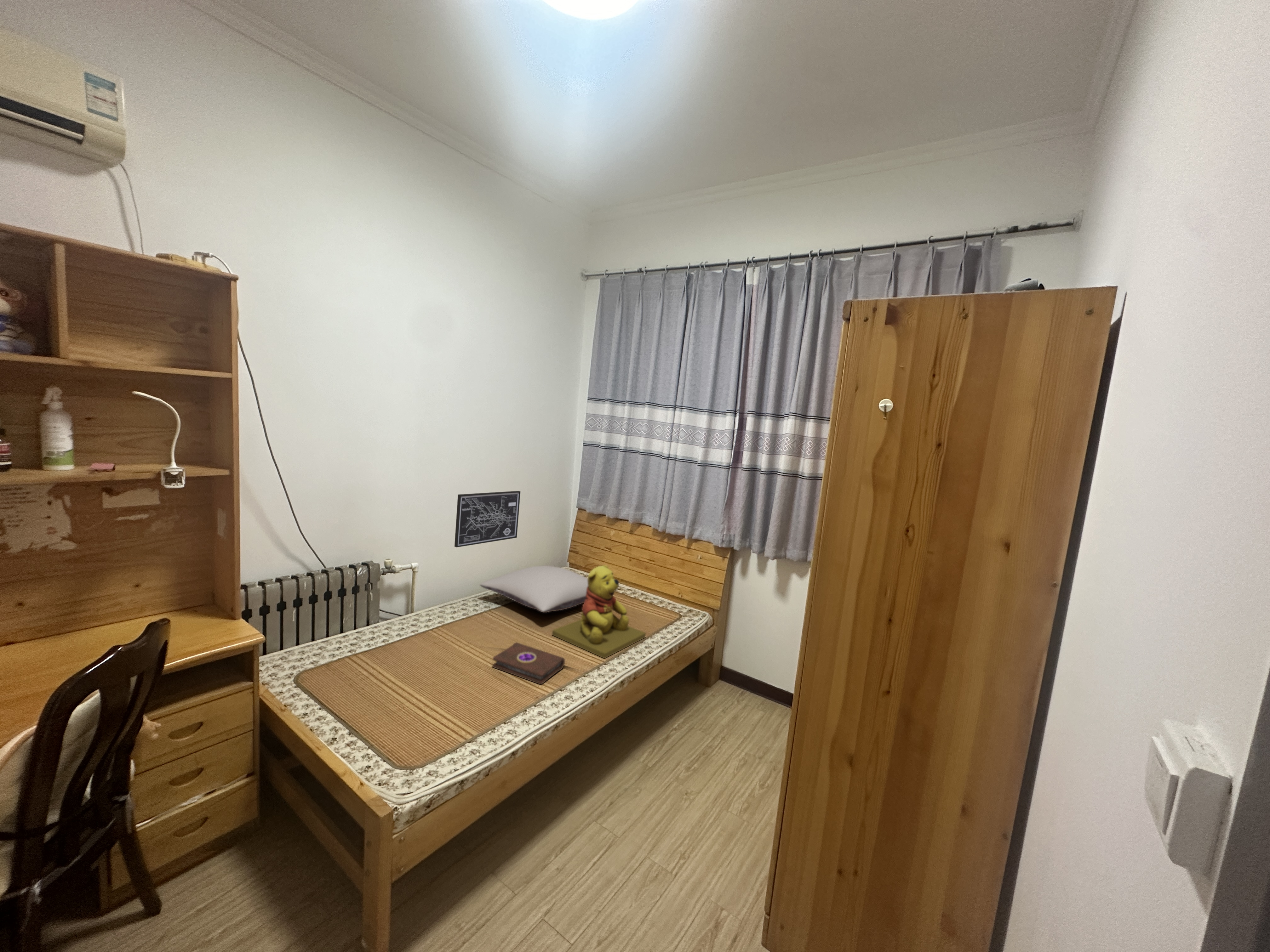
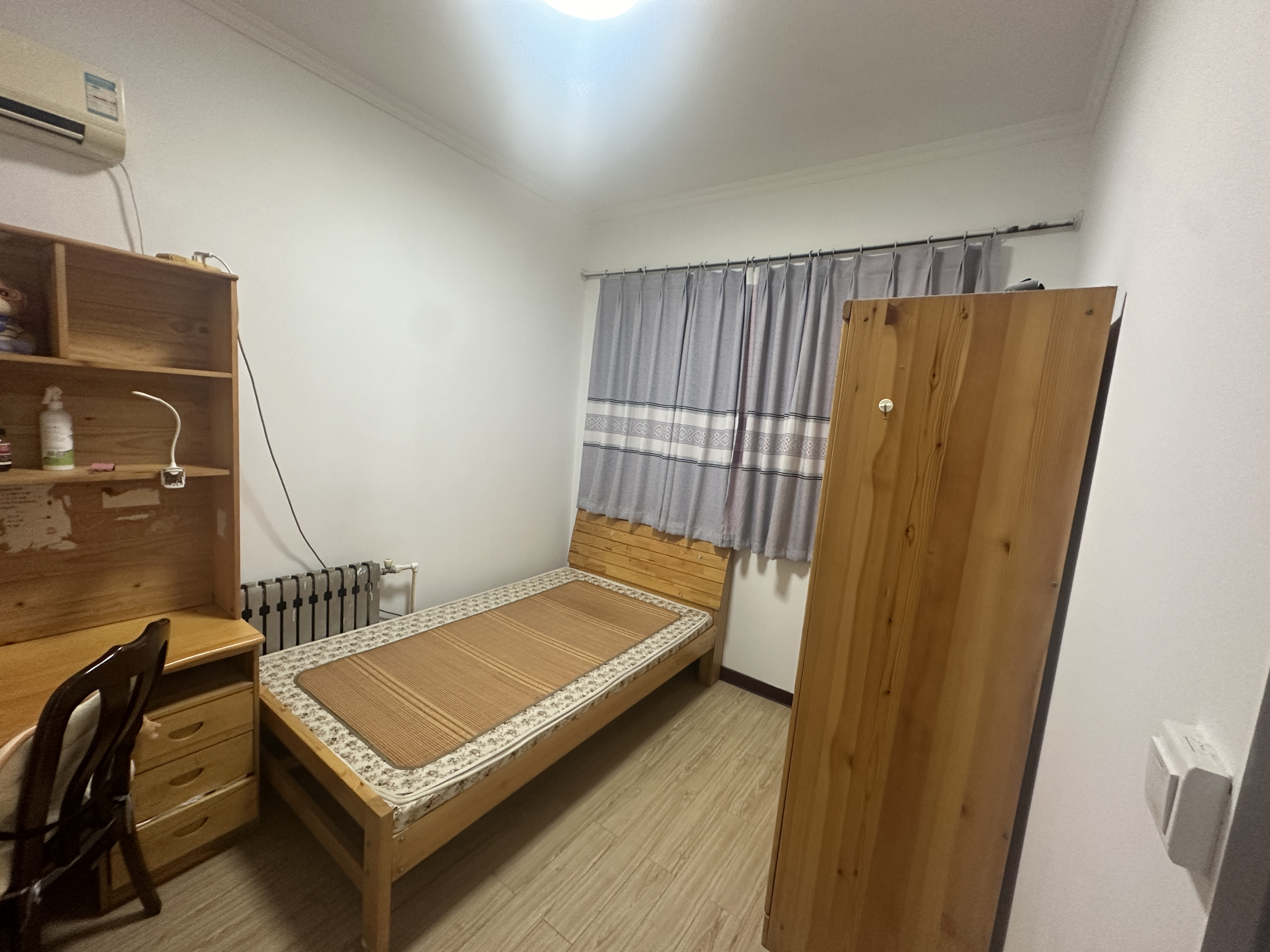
- book (529, 661)
- pillow (547, 586)
- wall art (489, 517)
- teddy bear (603, 603)
